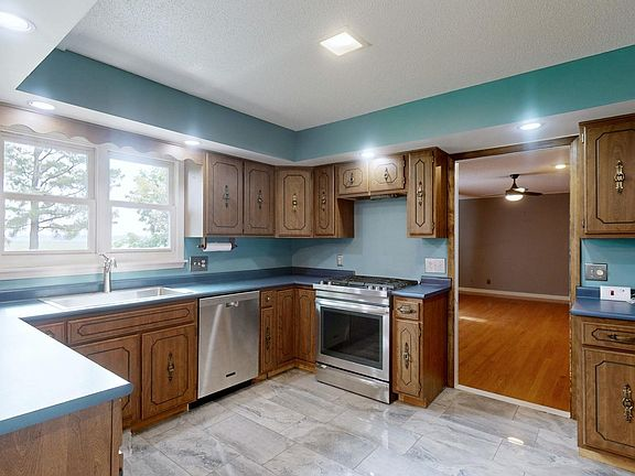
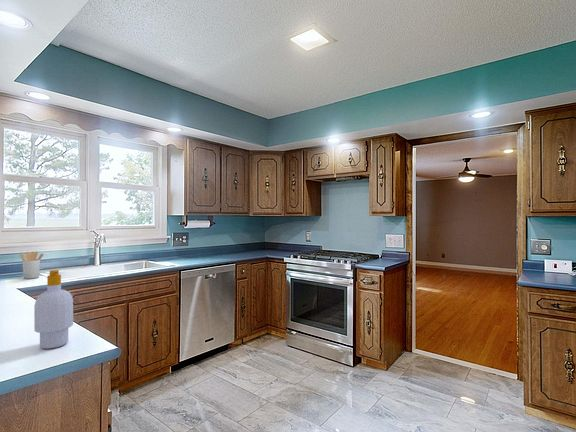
+ utensil holder (31, 264)
+ soap bottle (54, 307)
